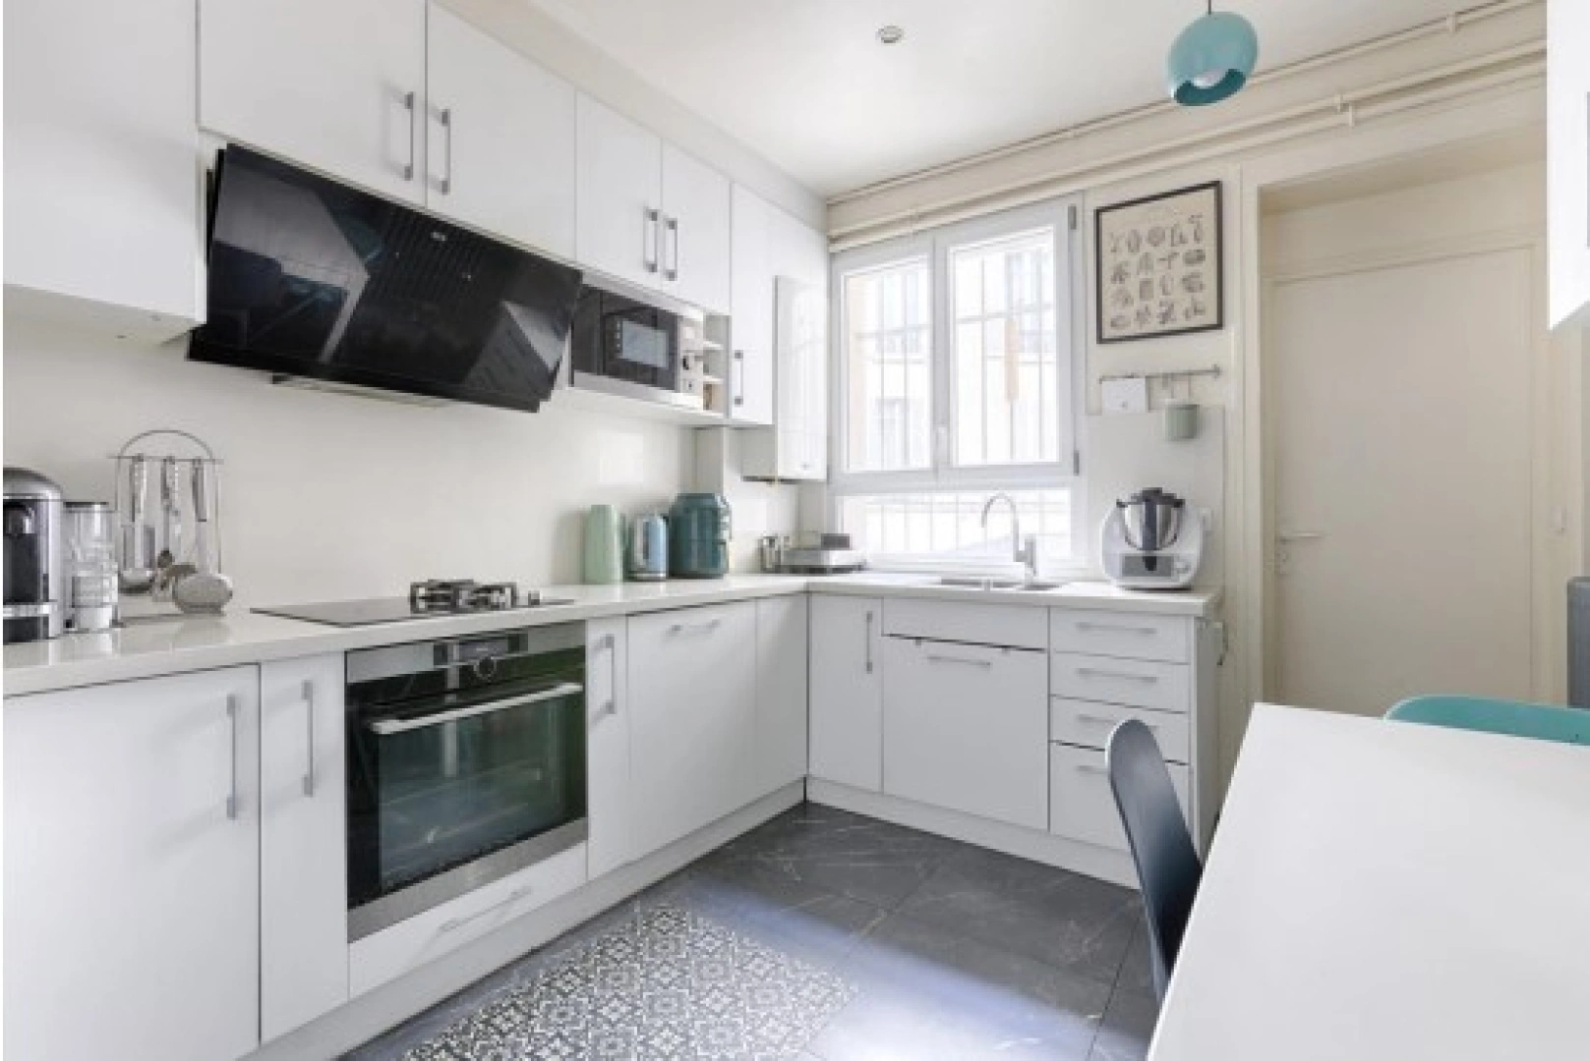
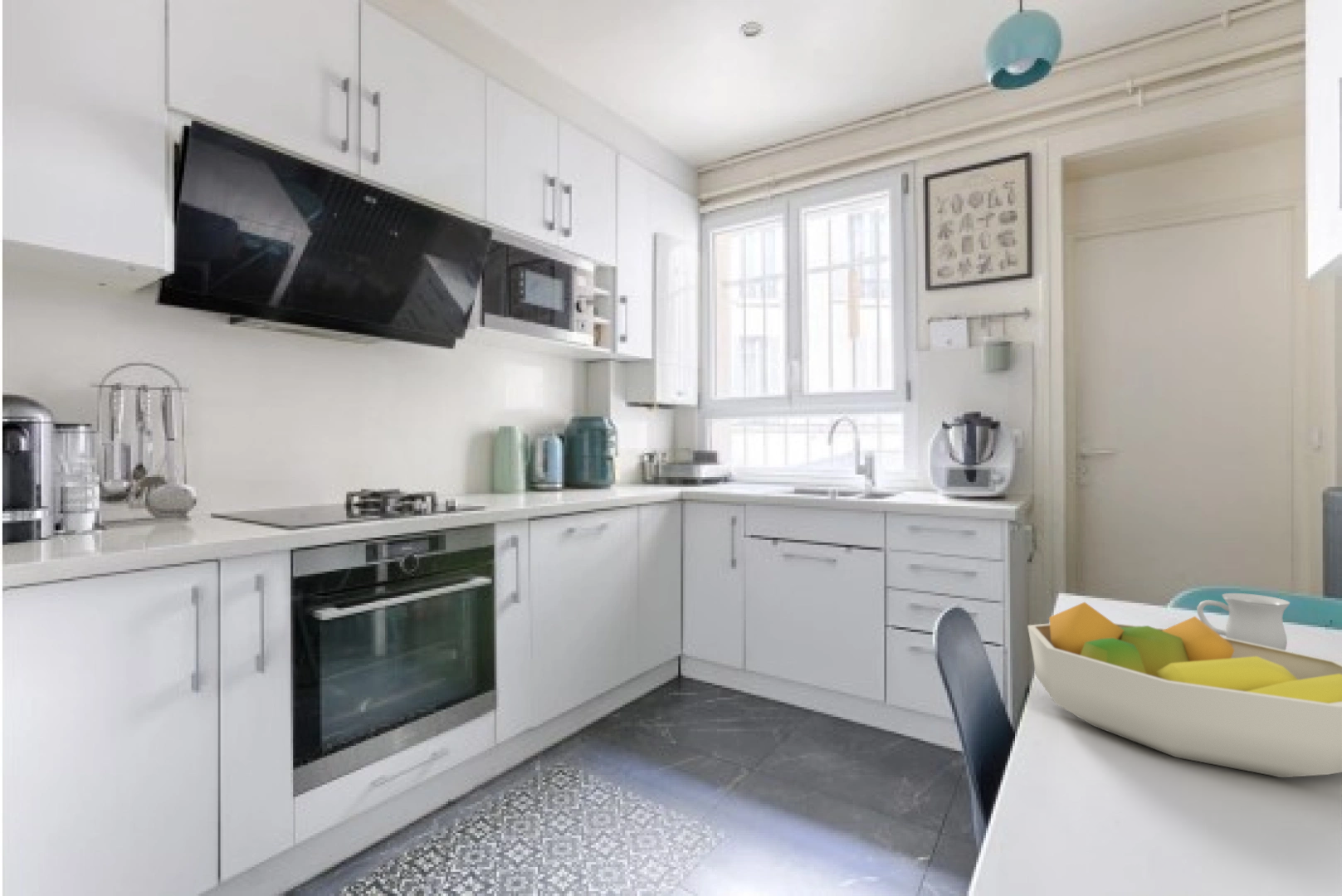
+ mug (1242, 623)
+ fruit bowl (1188, 675)
